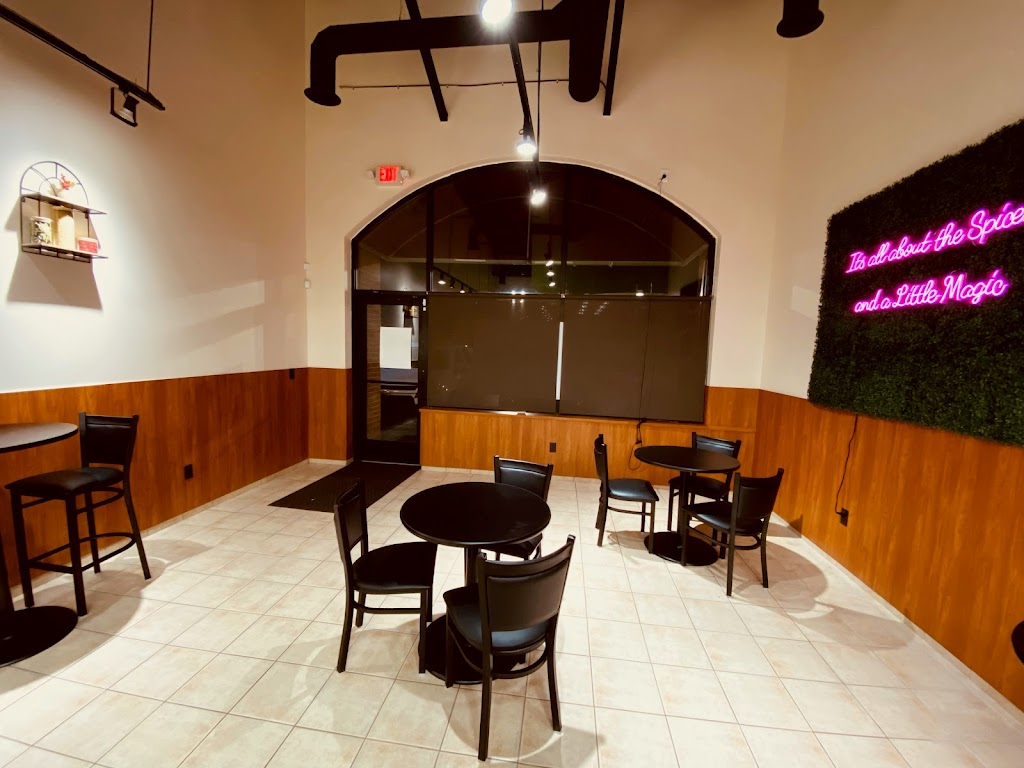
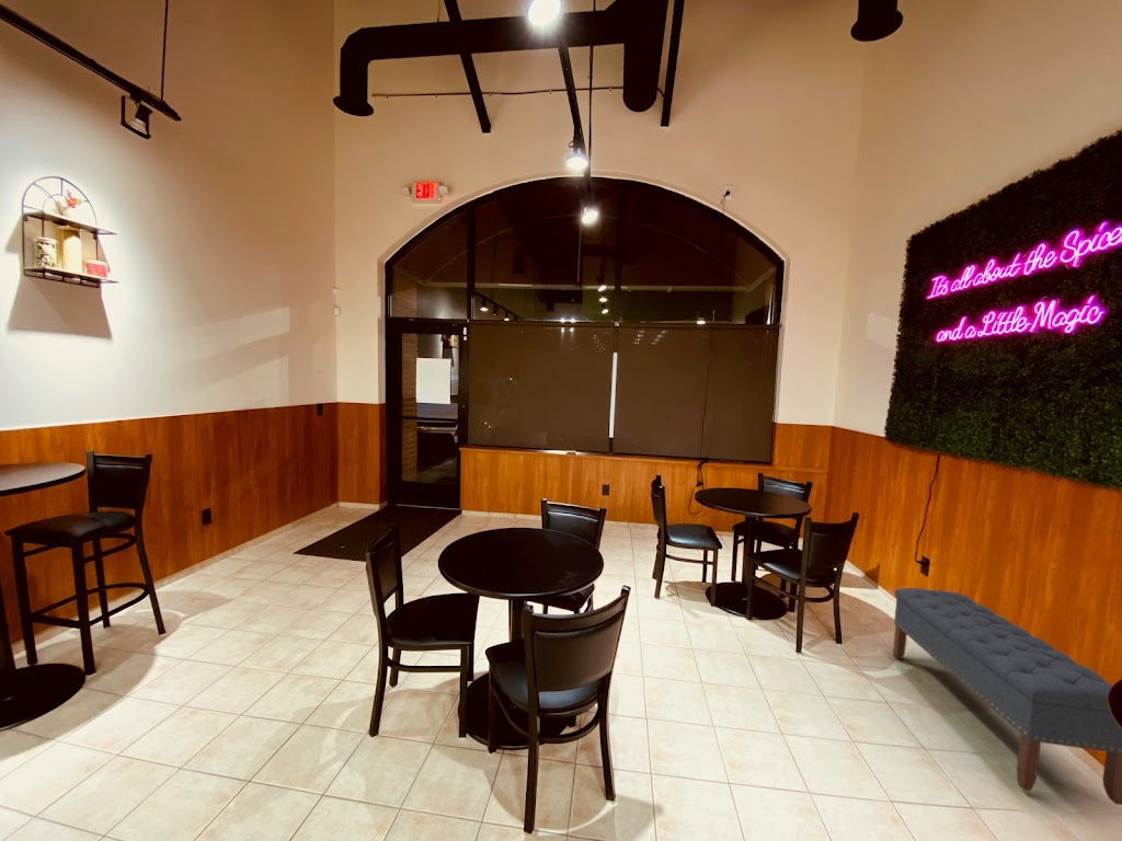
+ bench (987, 671)
